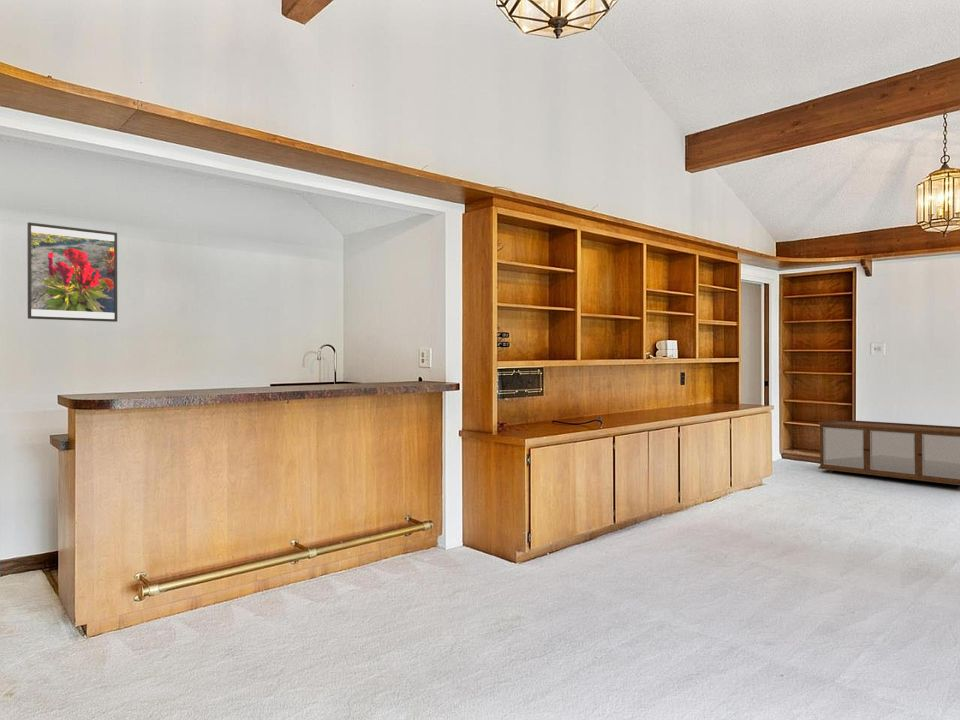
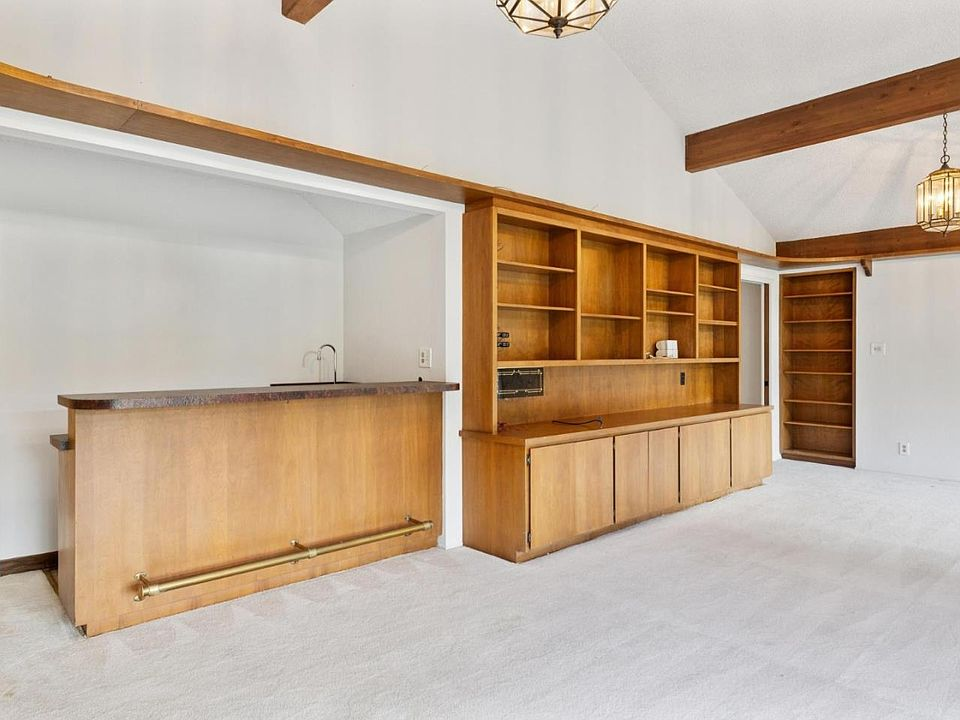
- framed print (74, 274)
- storage cabinet (900, 451)
